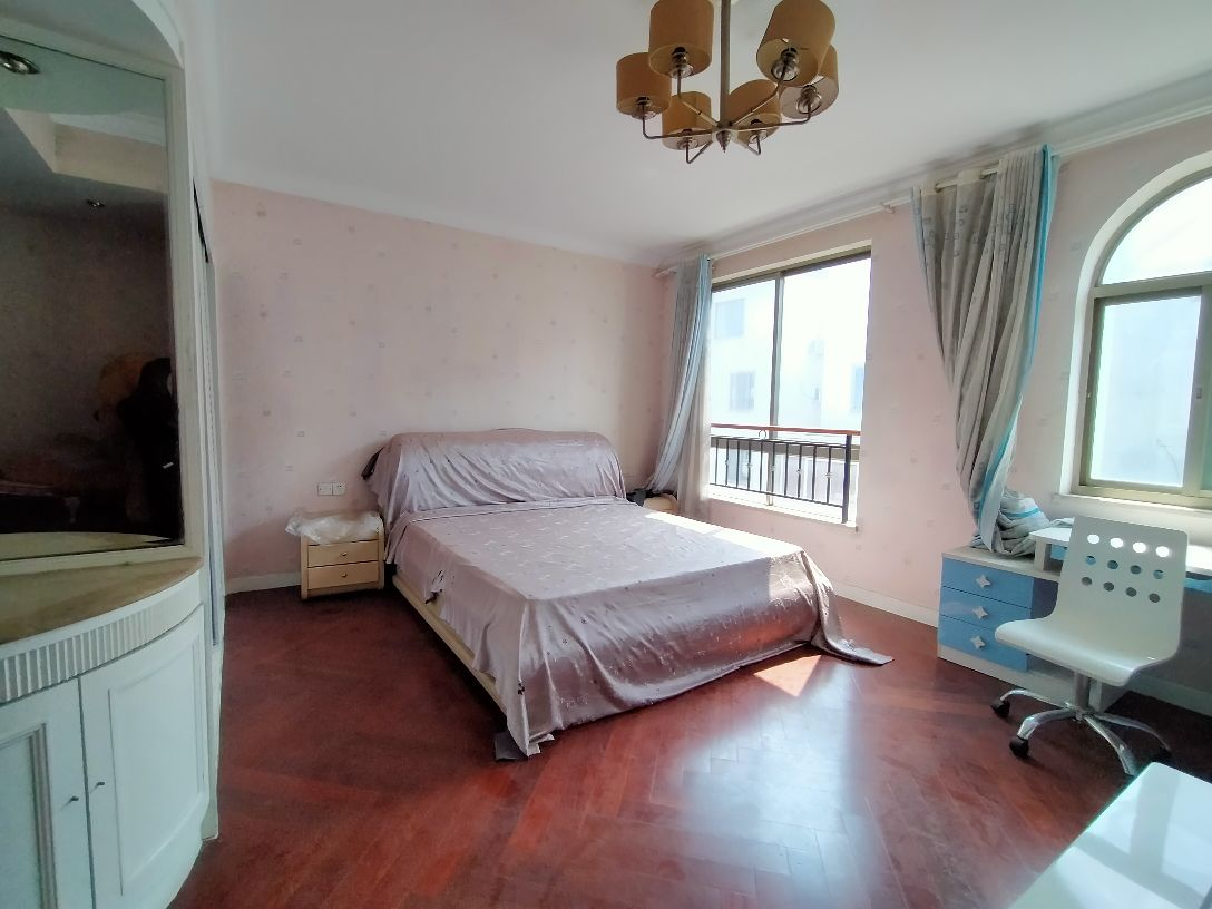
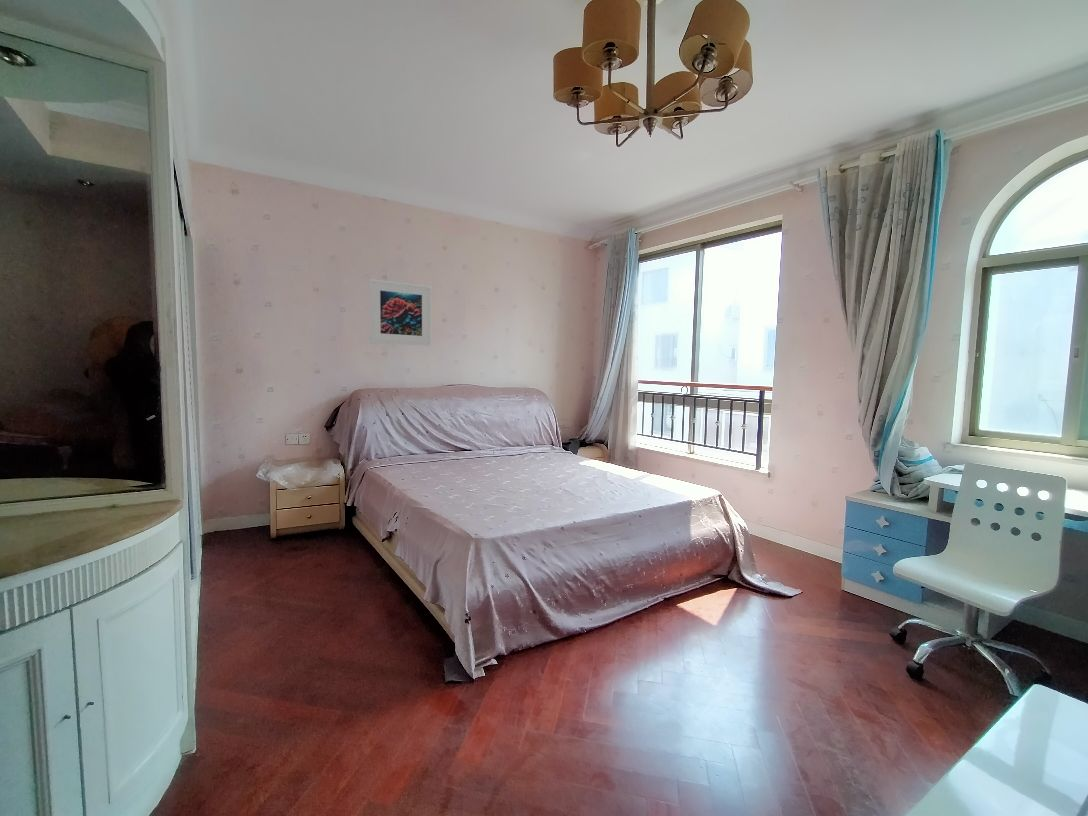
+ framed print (401, 313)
